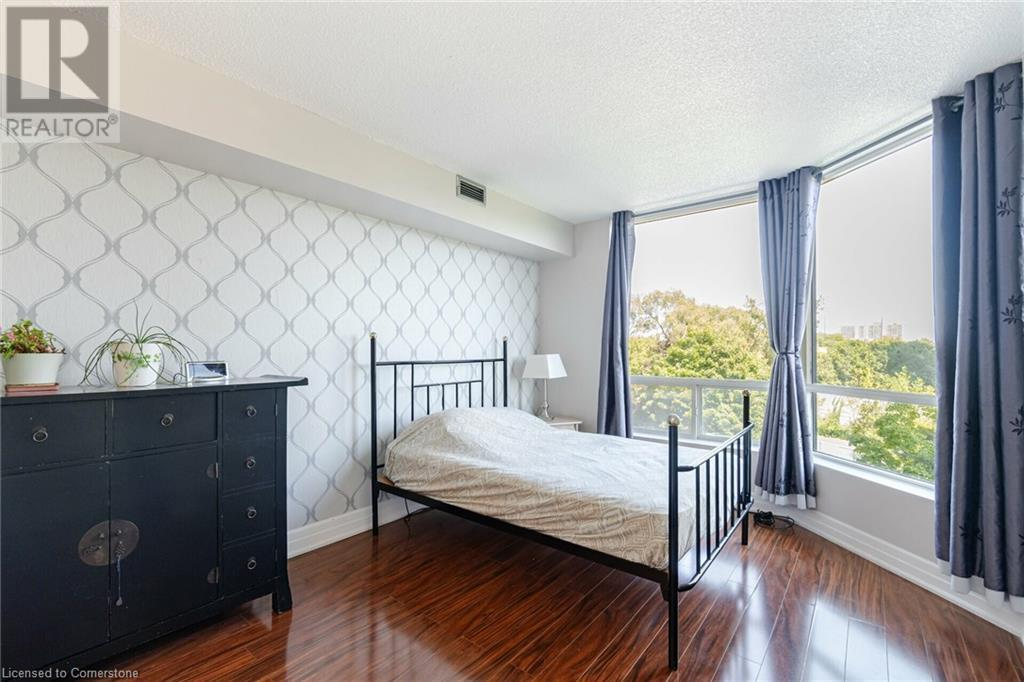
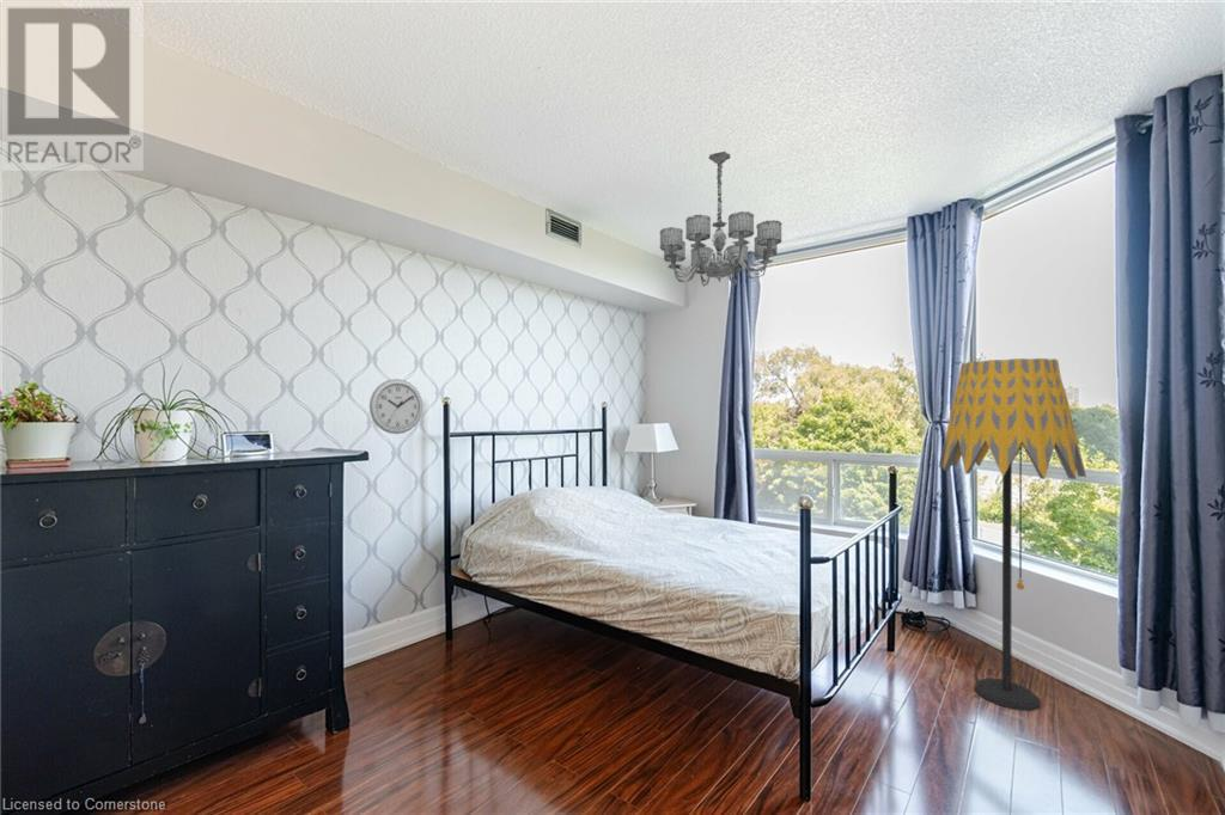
+ floor lamp (1006, 528)
+ chandelier (719, 219)
+ wall clock (397, 406)
